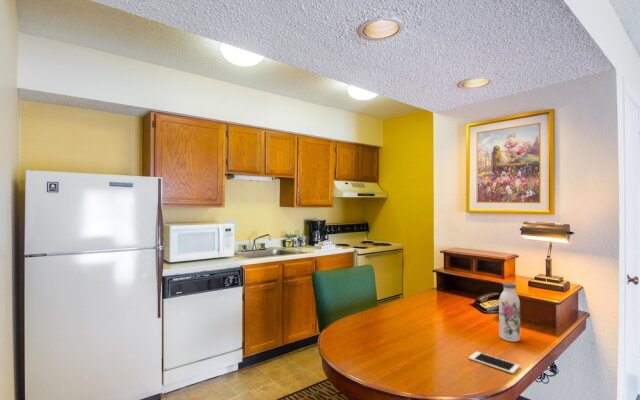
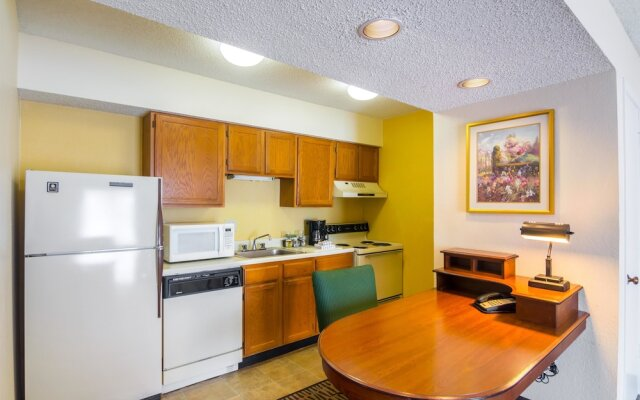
- water bottle (509, 310)
- cell phone (493, 361)
